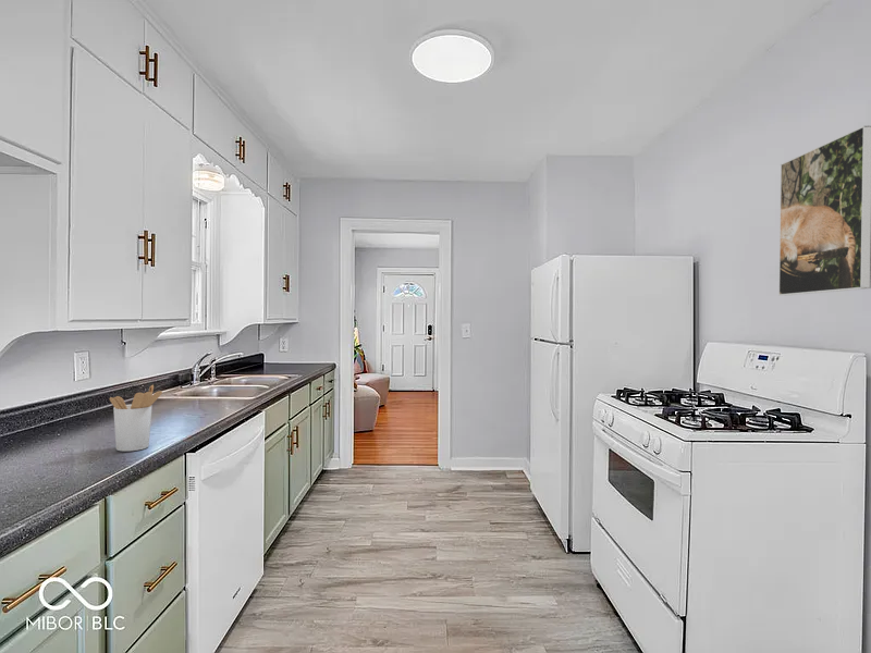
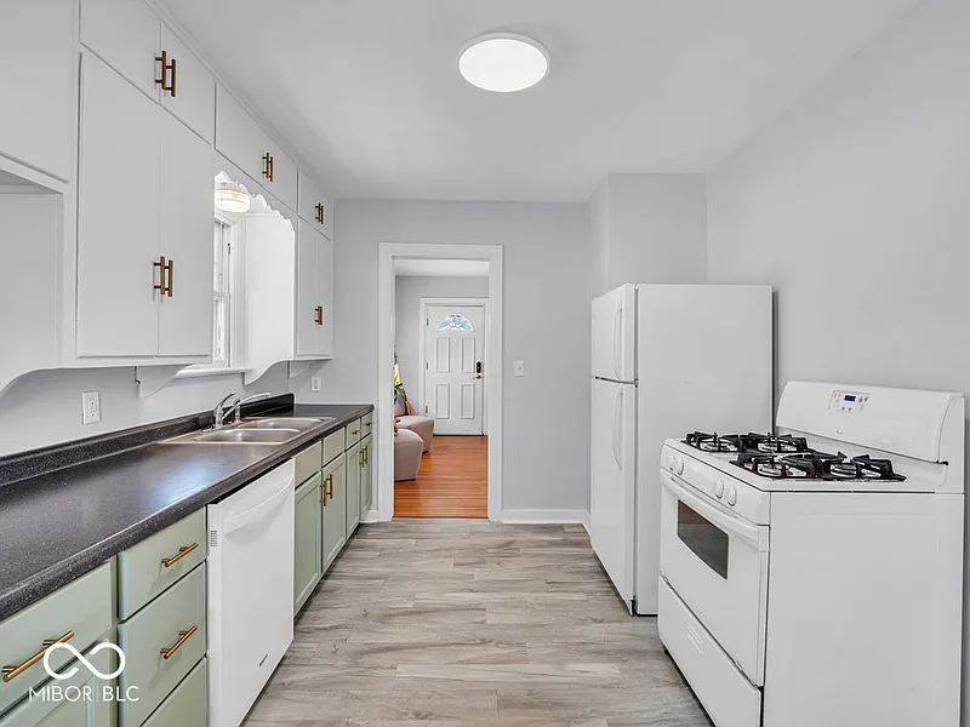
- utensil holder (137, 418)
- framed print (821, 219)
